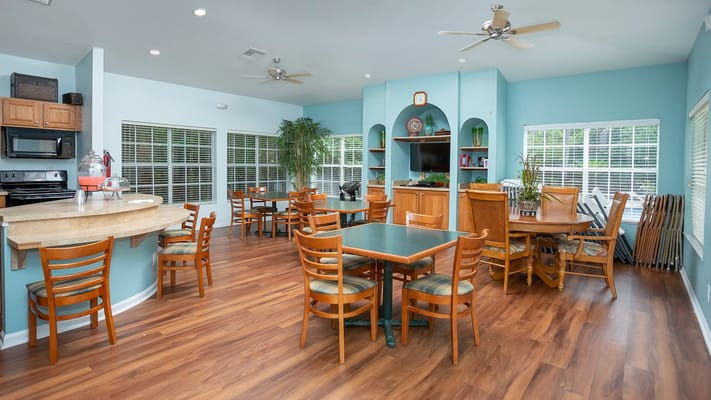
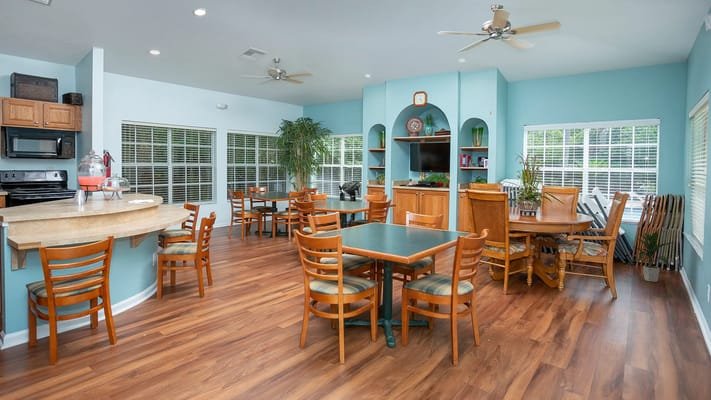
+ indoor plant (649, 254)
